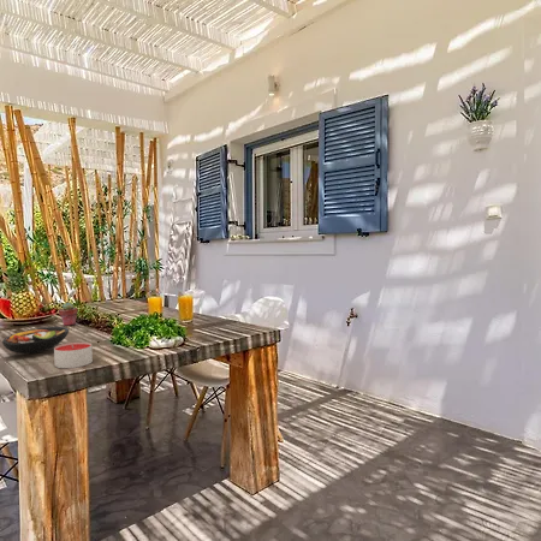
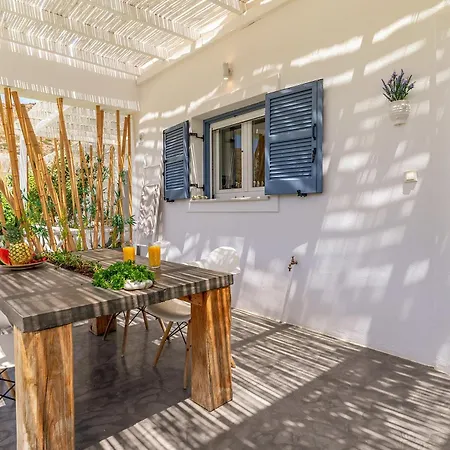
- potted succulent (69, 313)
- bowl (37, 340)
- candle (73, 353)
